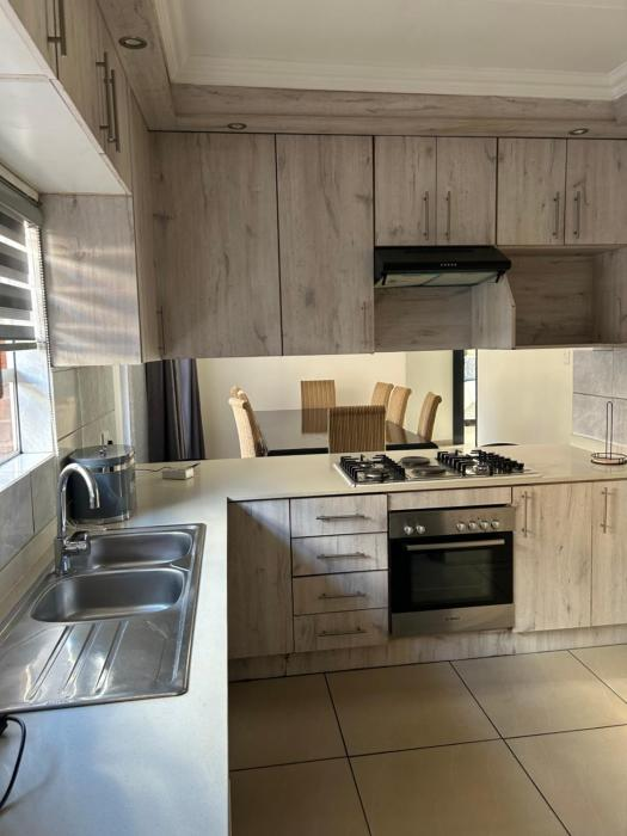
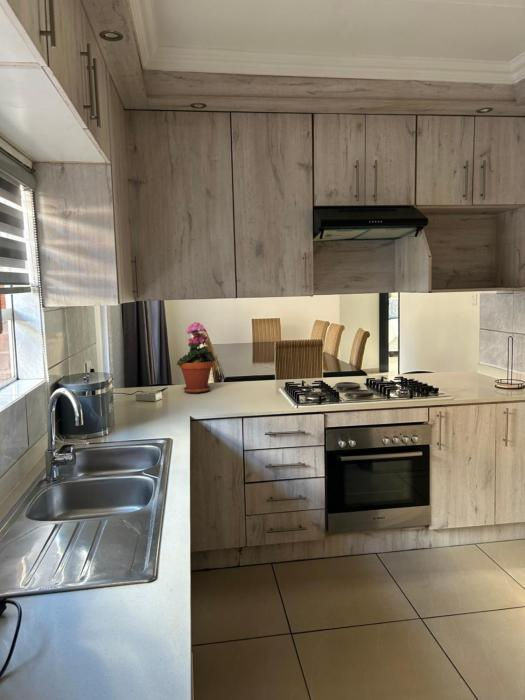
+ potted plant (197, 356)
